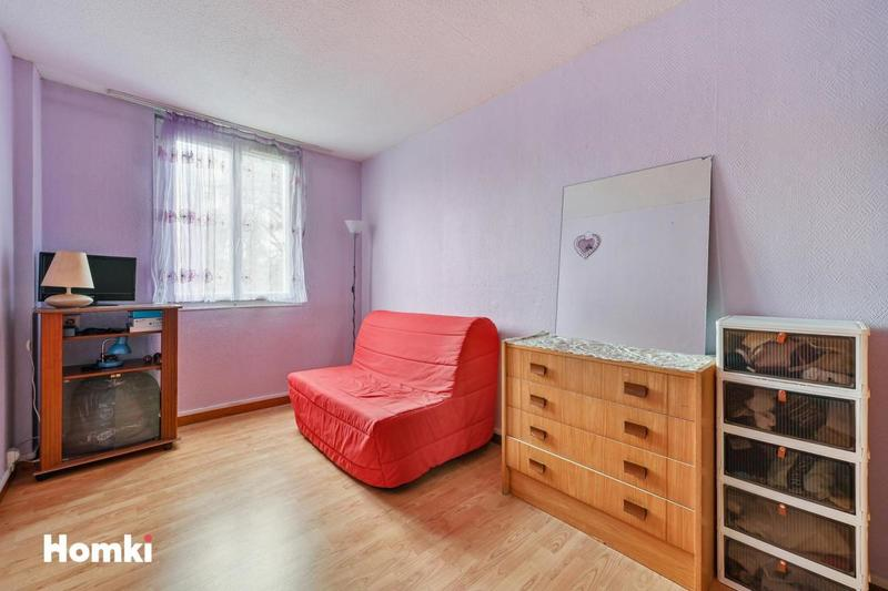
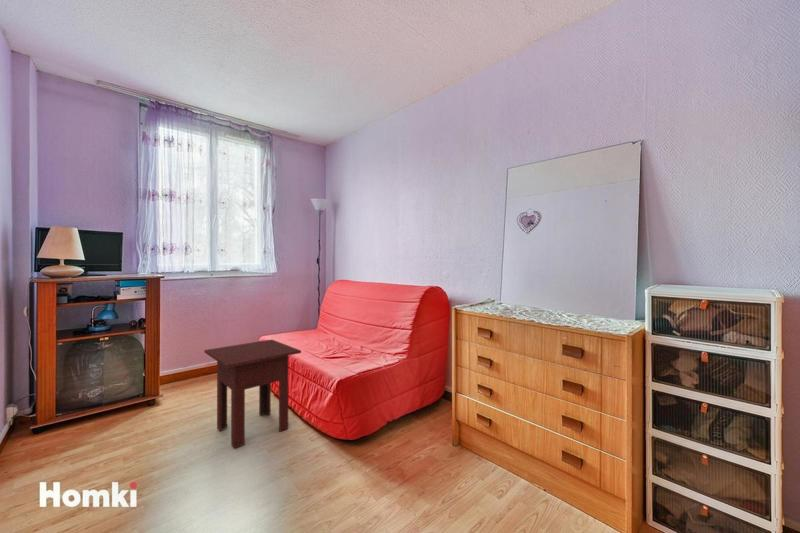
+ side table (252, 387)
